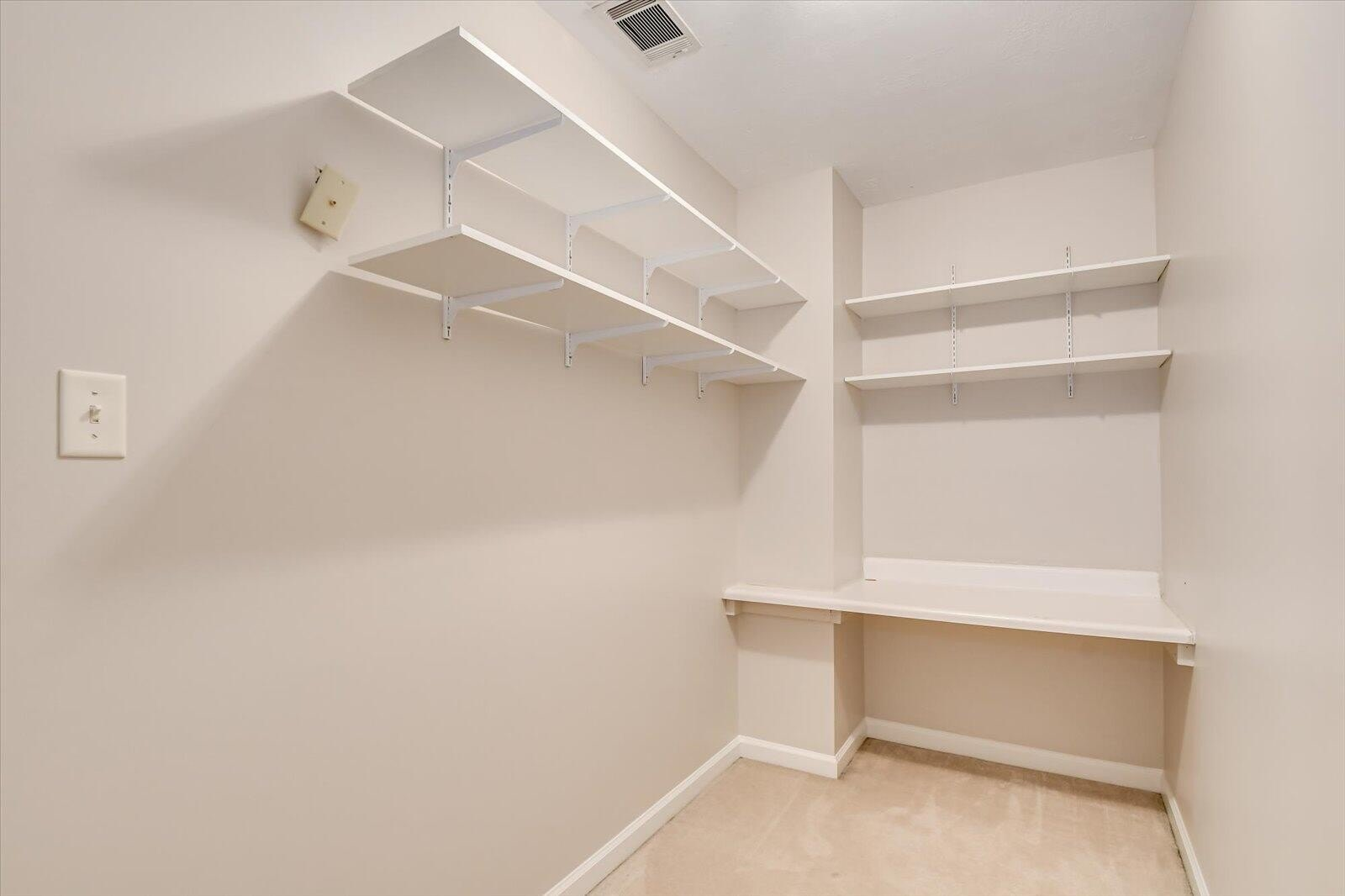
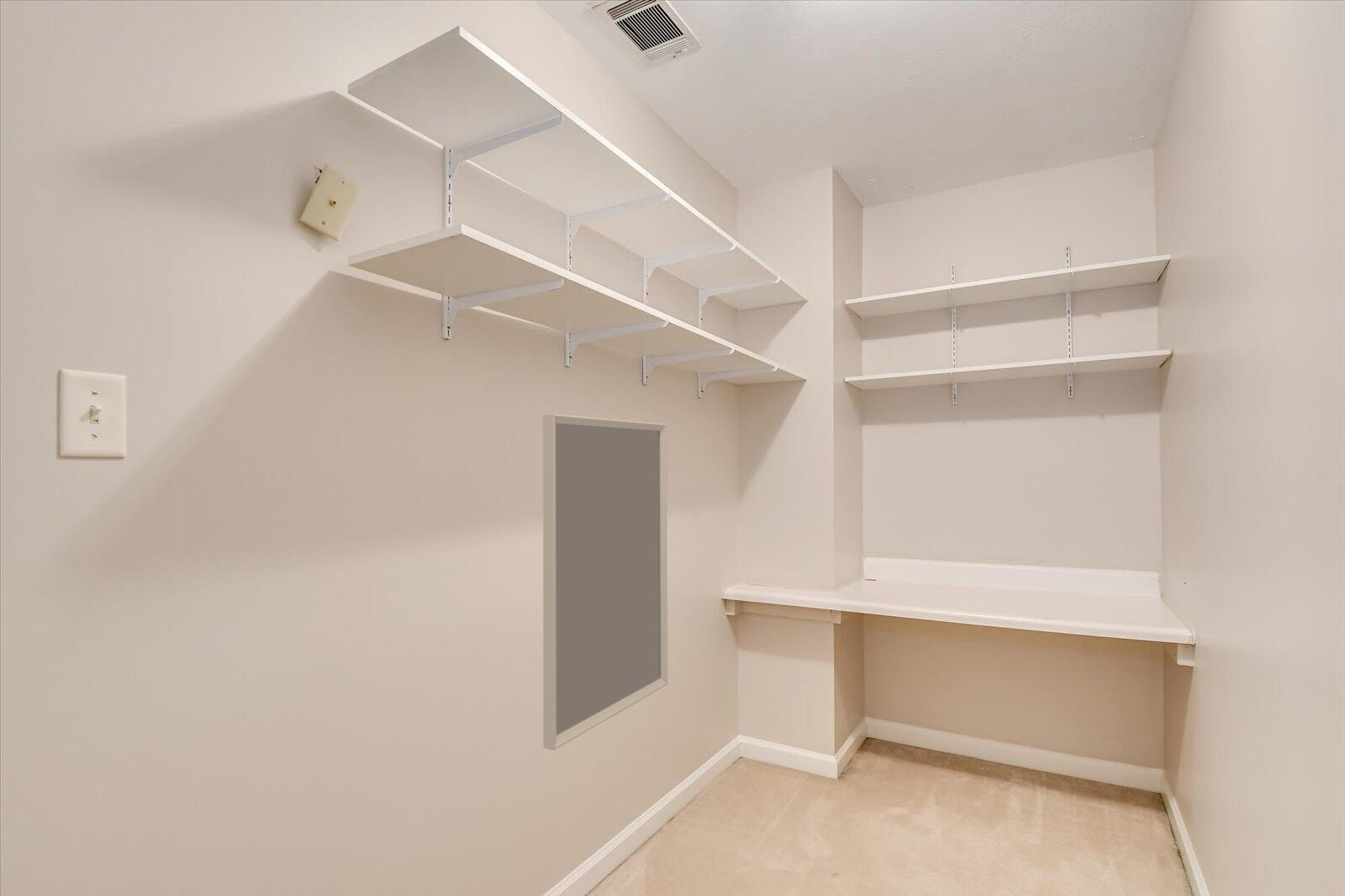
+ home mirror (612, 565)
